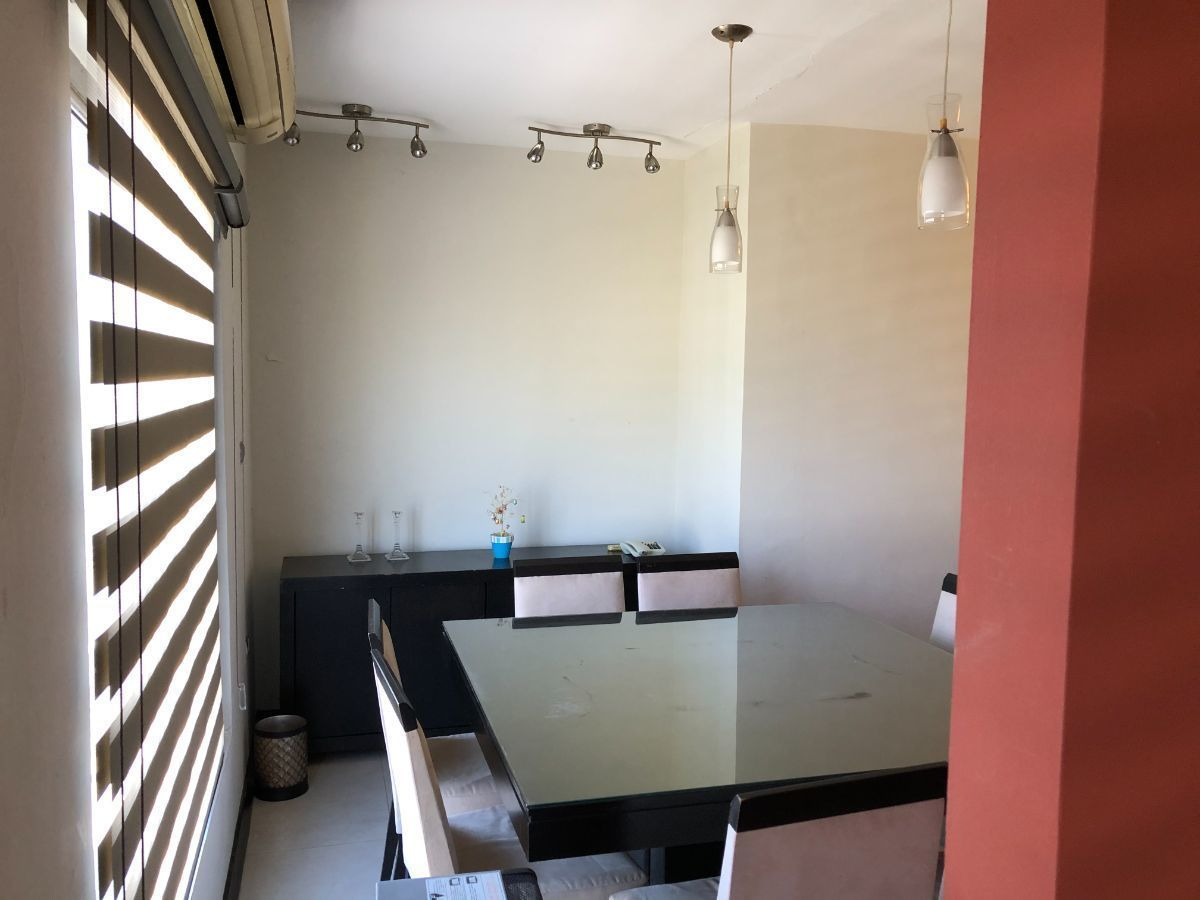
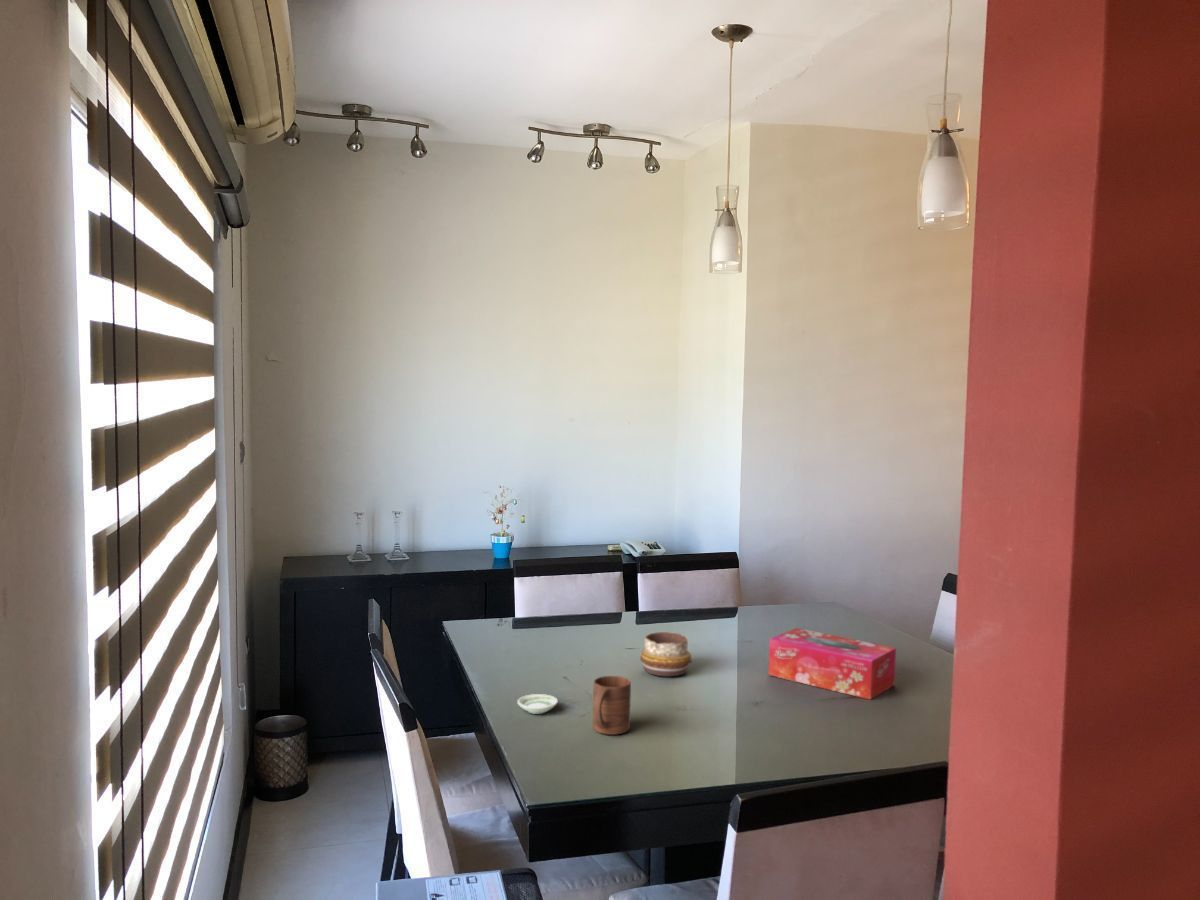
+ tissue box (831, 661)
+ saucer (537, 705)
+ decorative bowl (665, 654)
+ cup (610, 707)
